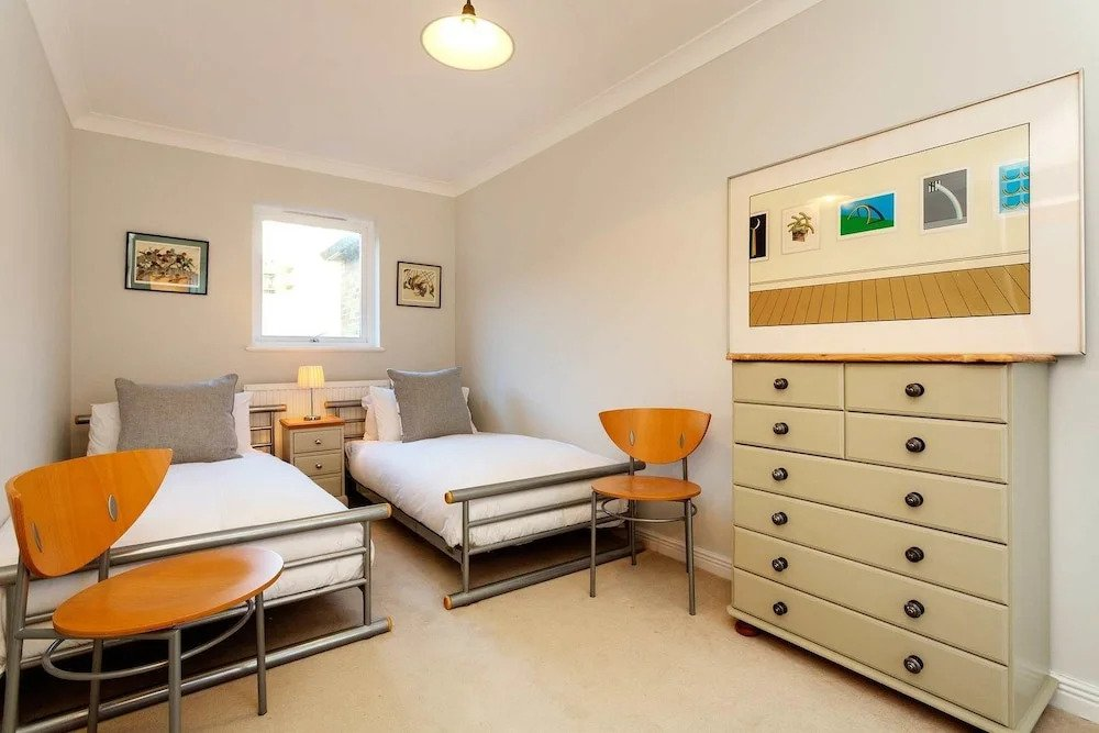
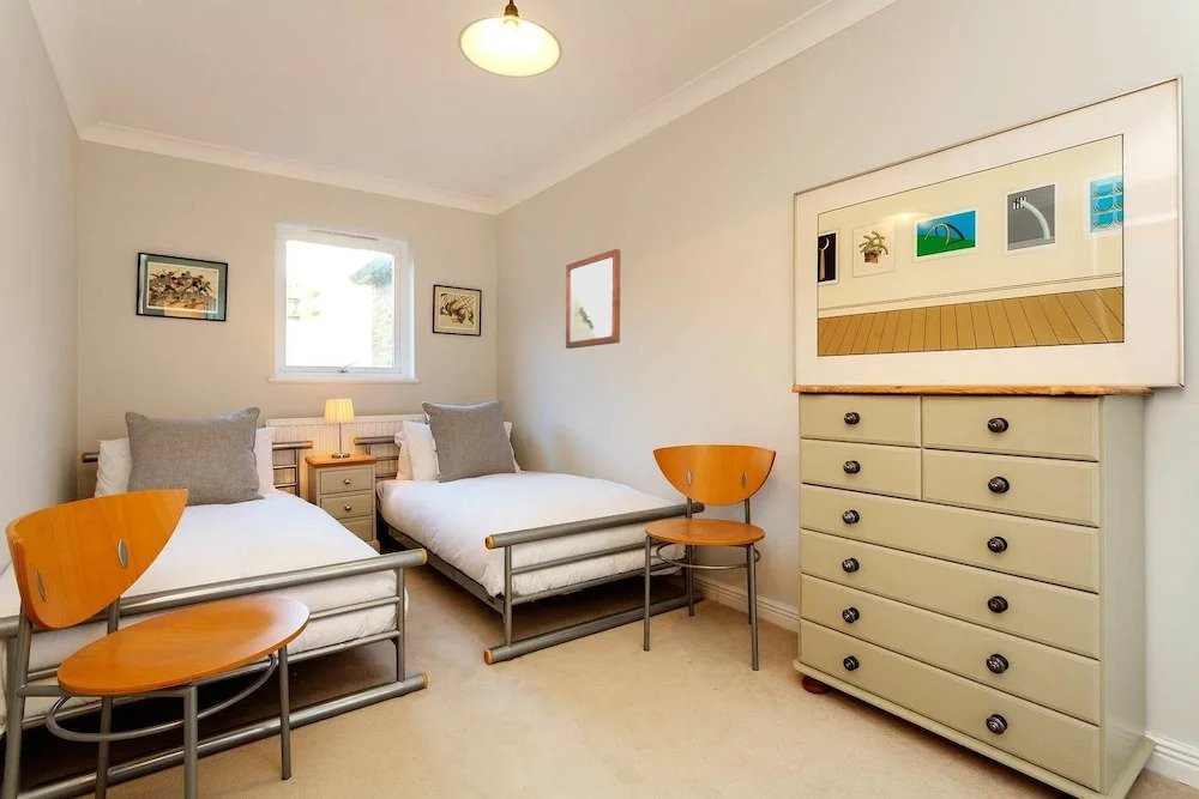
+ wall art (591, 301)
